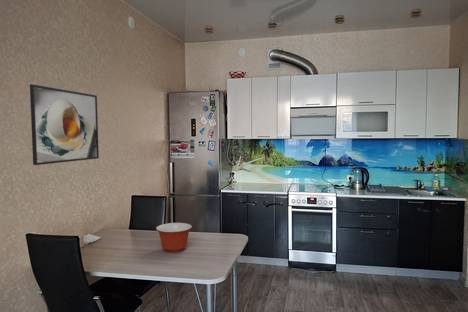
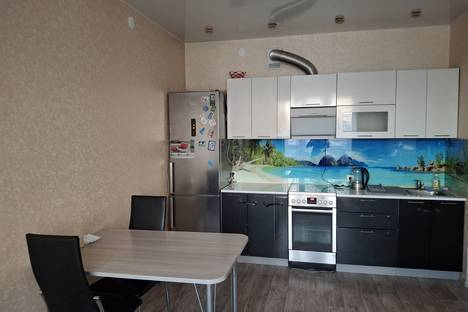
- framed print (68, 126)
- mixing bowl (174, 238)
